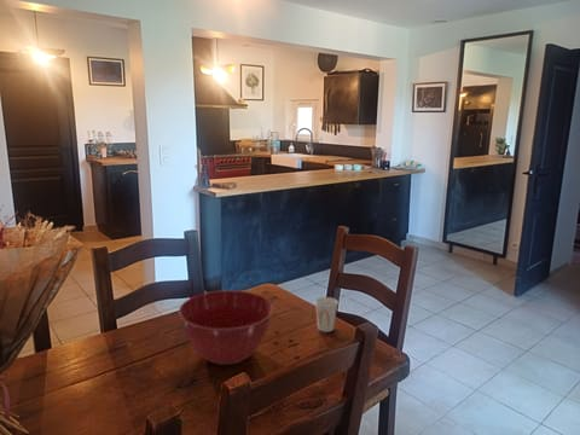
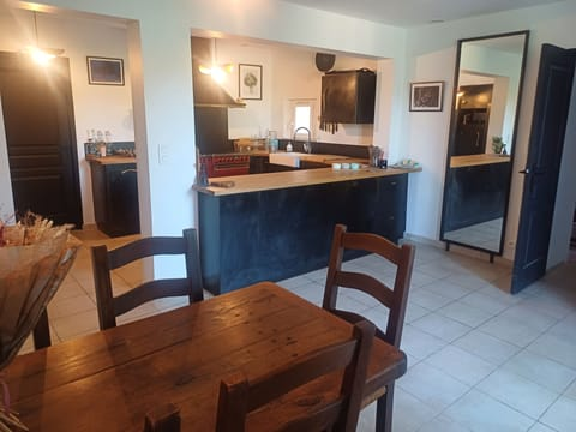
- cup (325, 314)
- mixing bowl (227, 330)
